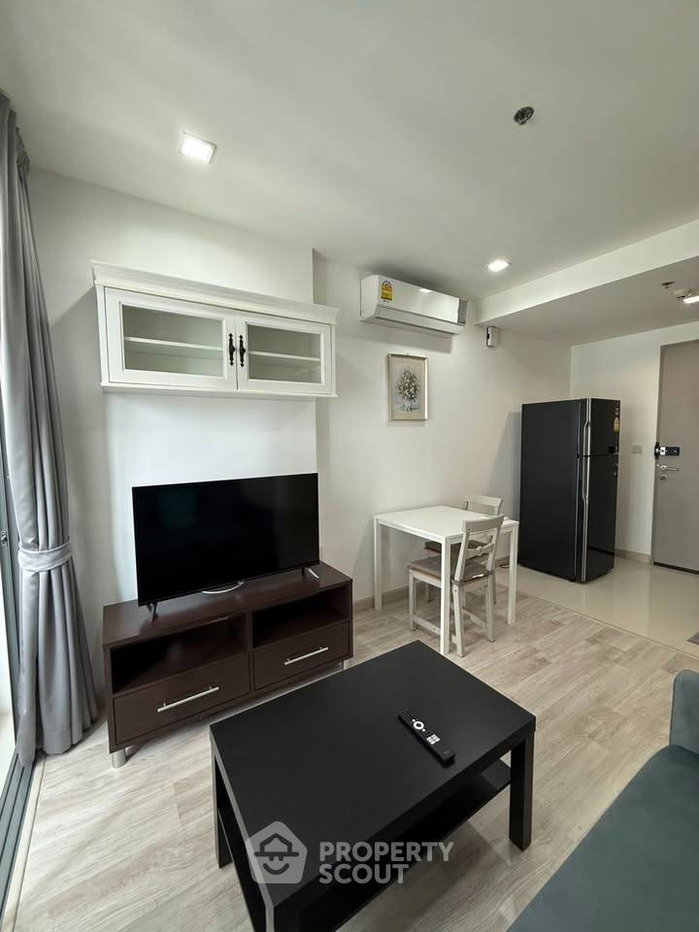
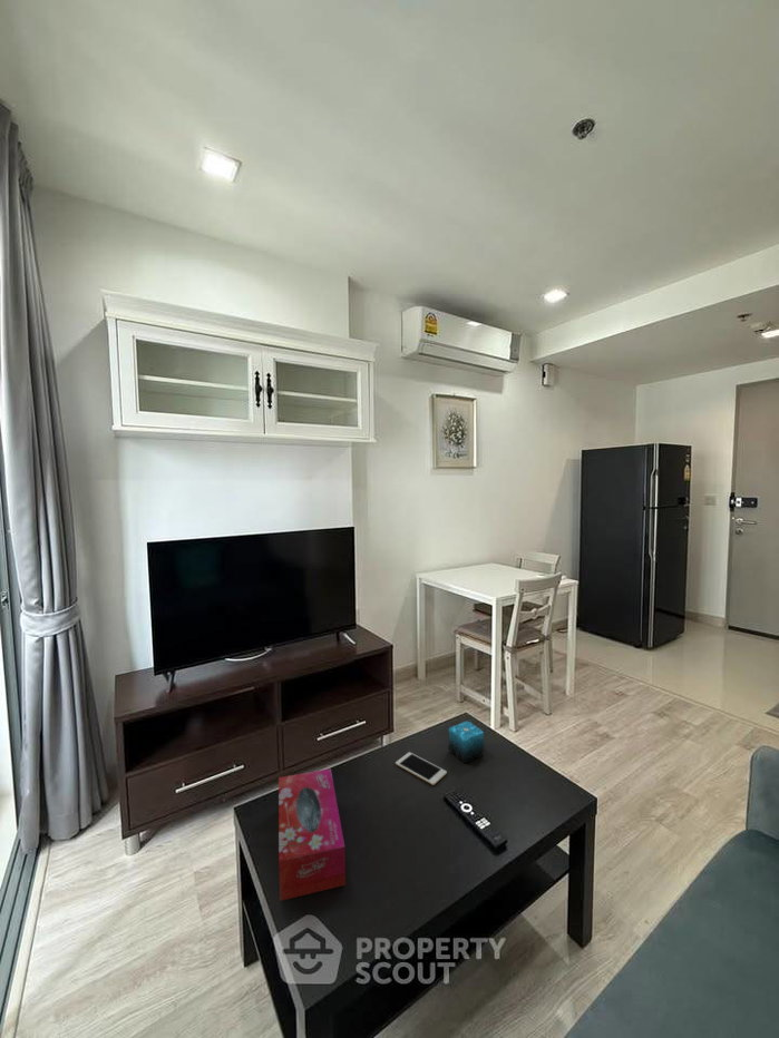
+ tissue box (309, 825)
+ candle (466, 736)
+ cell phone (420, 767)
